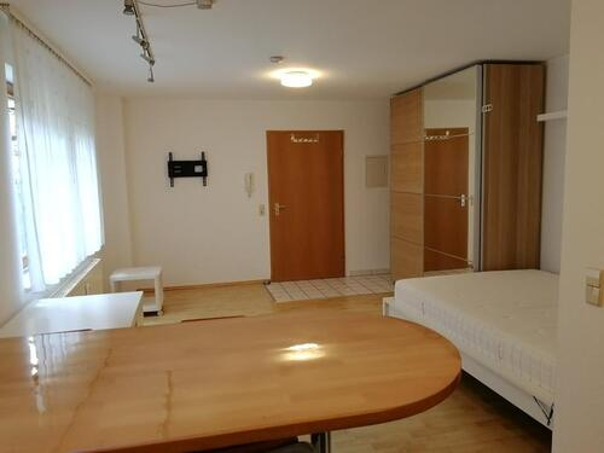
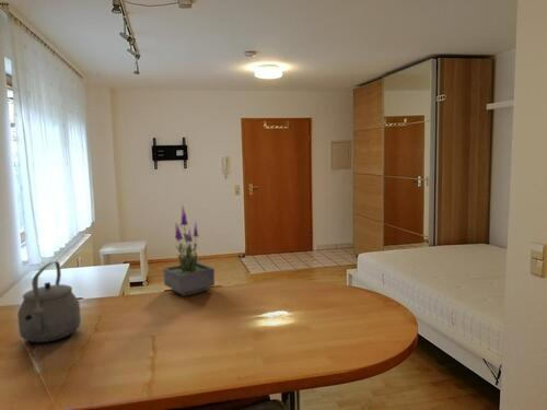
+ potted plant (187, 247)
+ tea kettle (45, 303)
